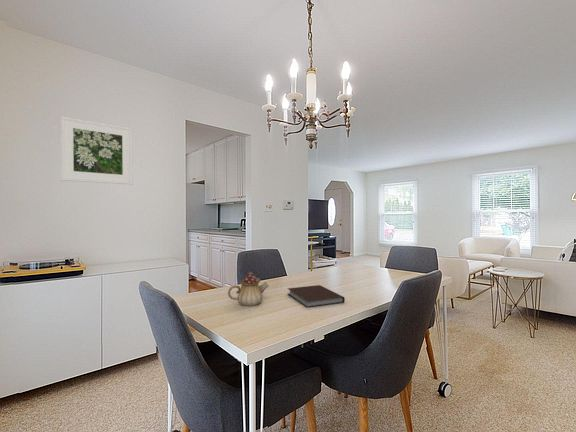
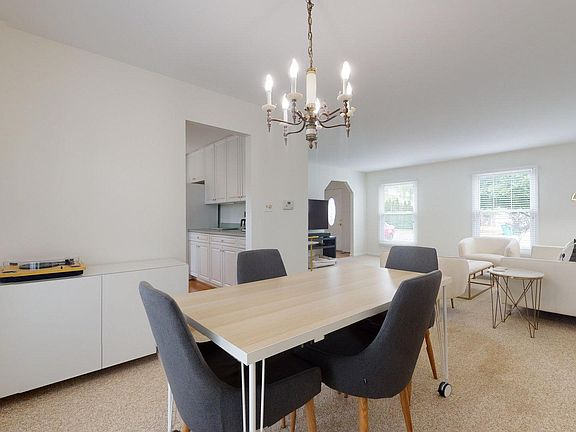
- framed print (98, 152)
- teapot (248, 287)
- notebook (314, 295)
